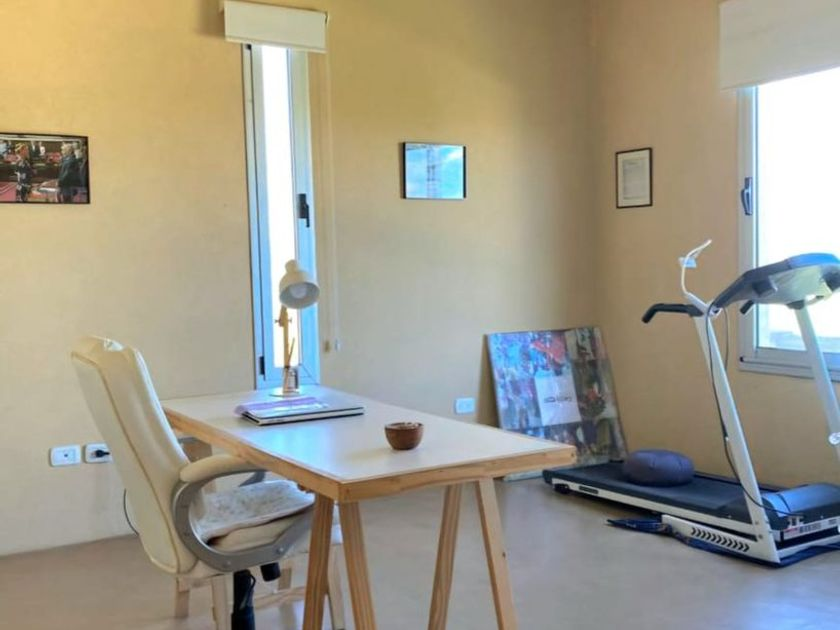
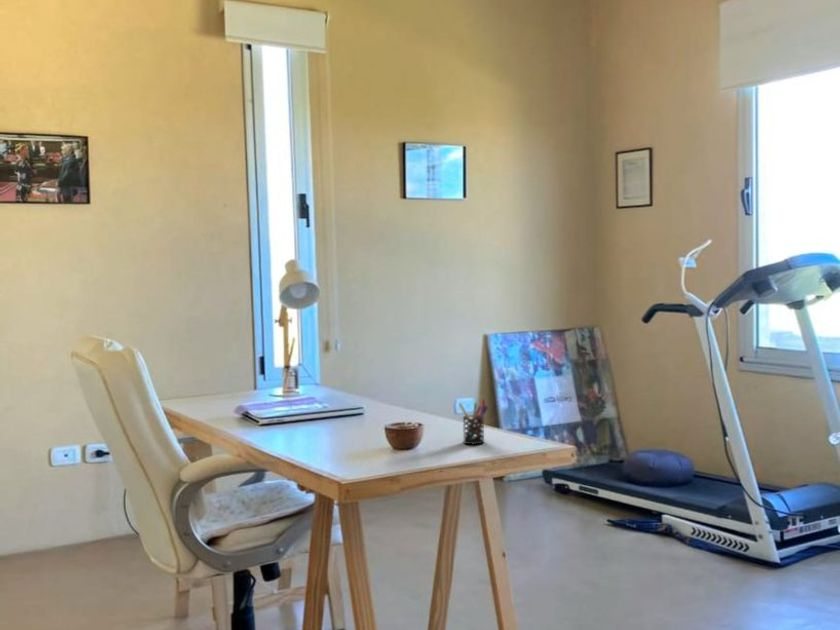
+ pen holder (475, 419)
